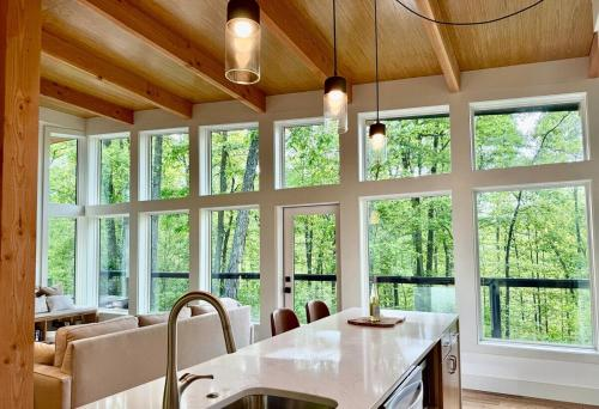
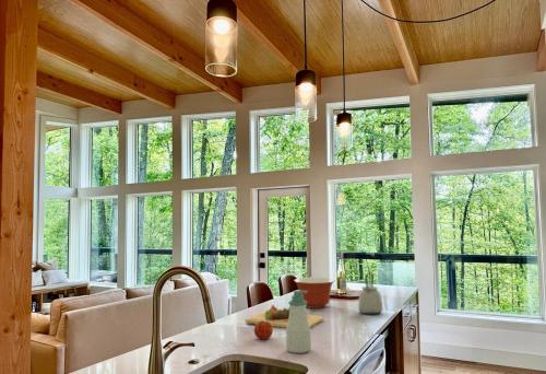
+ kettle (370, 291)
+ cutting board (284, 314)
+ soap bottle (297, 319)
+ fruit (263, 328)
+ mixing bowl (314, 292)
